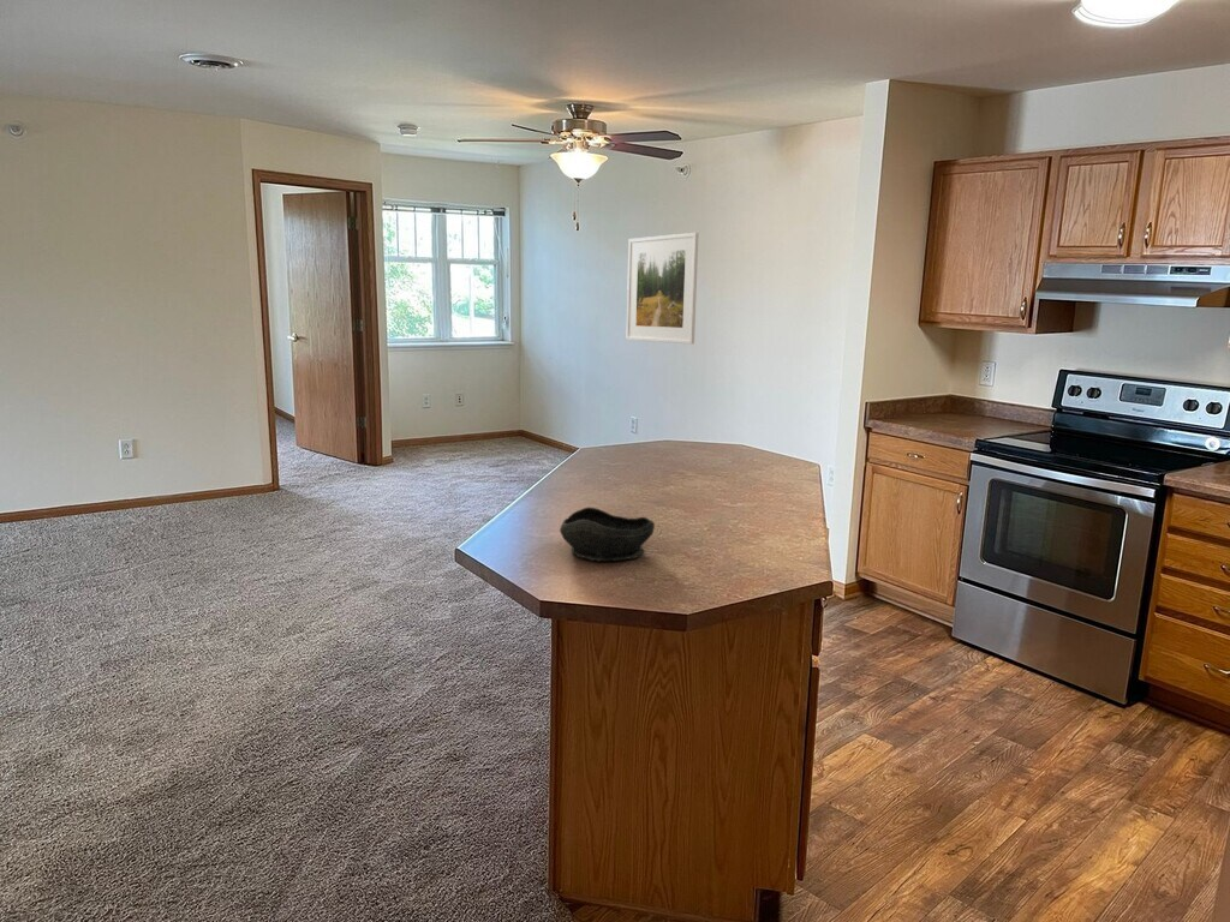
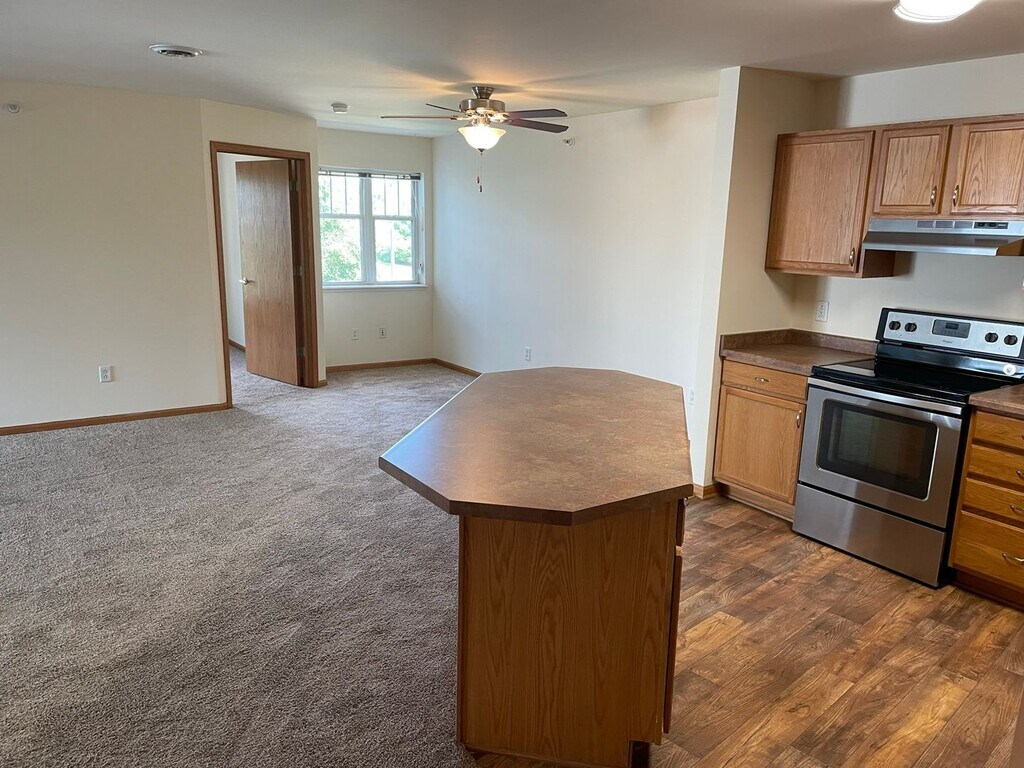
- bowl (604, 531)
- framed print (659, 289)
